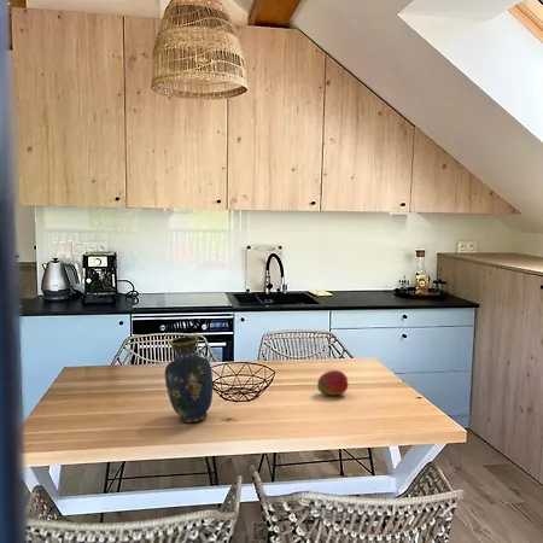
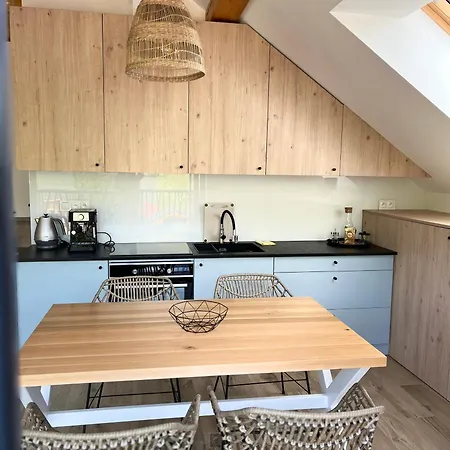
- vase (188, 378)
- fruit (332, 383)
